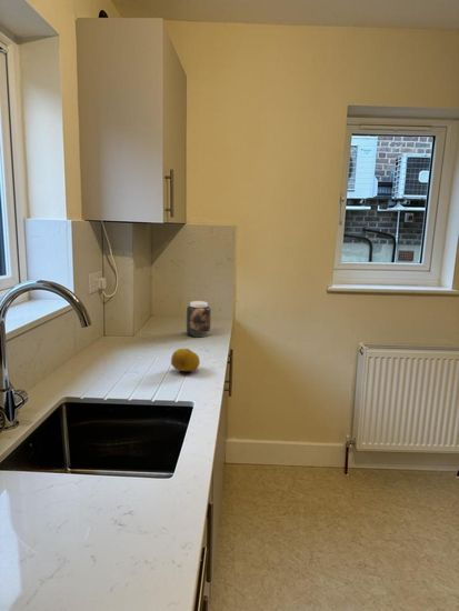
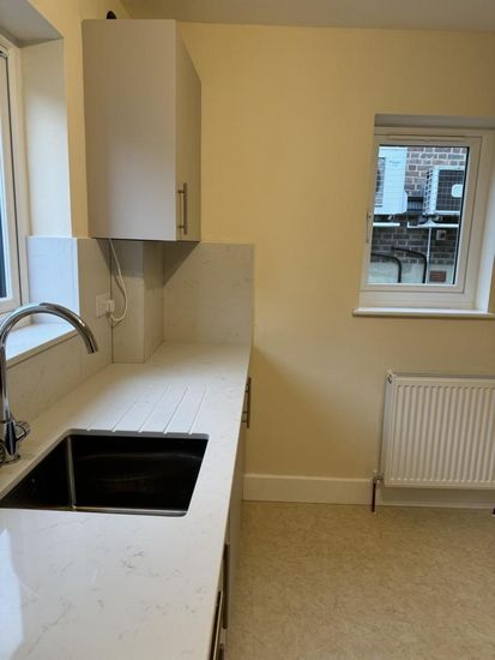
- fruit (184, 359)
- jar (198, 318)
